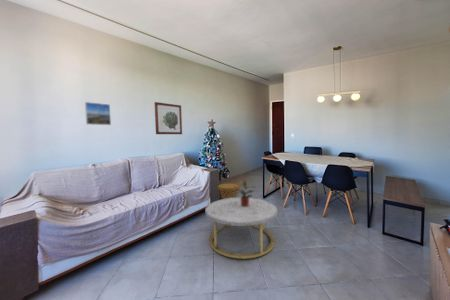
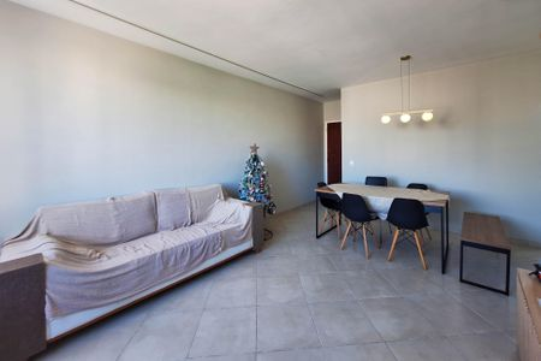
- coffee table (241, 223)
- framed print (98, 114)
- potted plant (246, 193)
- wall art (169, 119)
- side table (229, 197)
